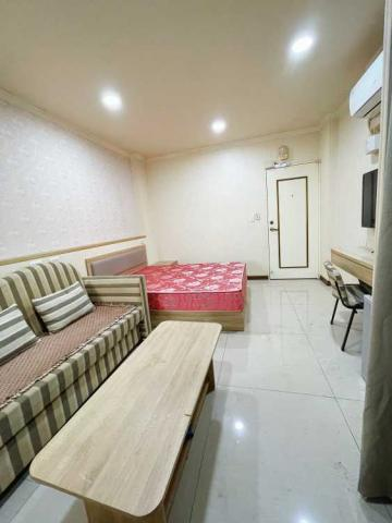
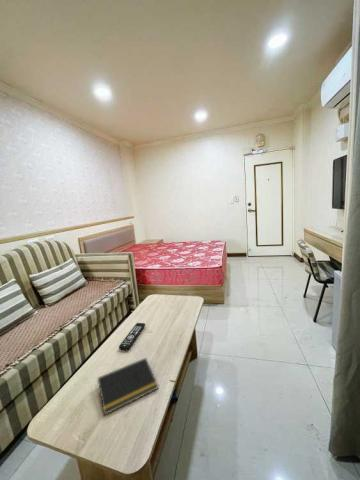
+ notepad (127, 382)
+ remote control (133, 335)
